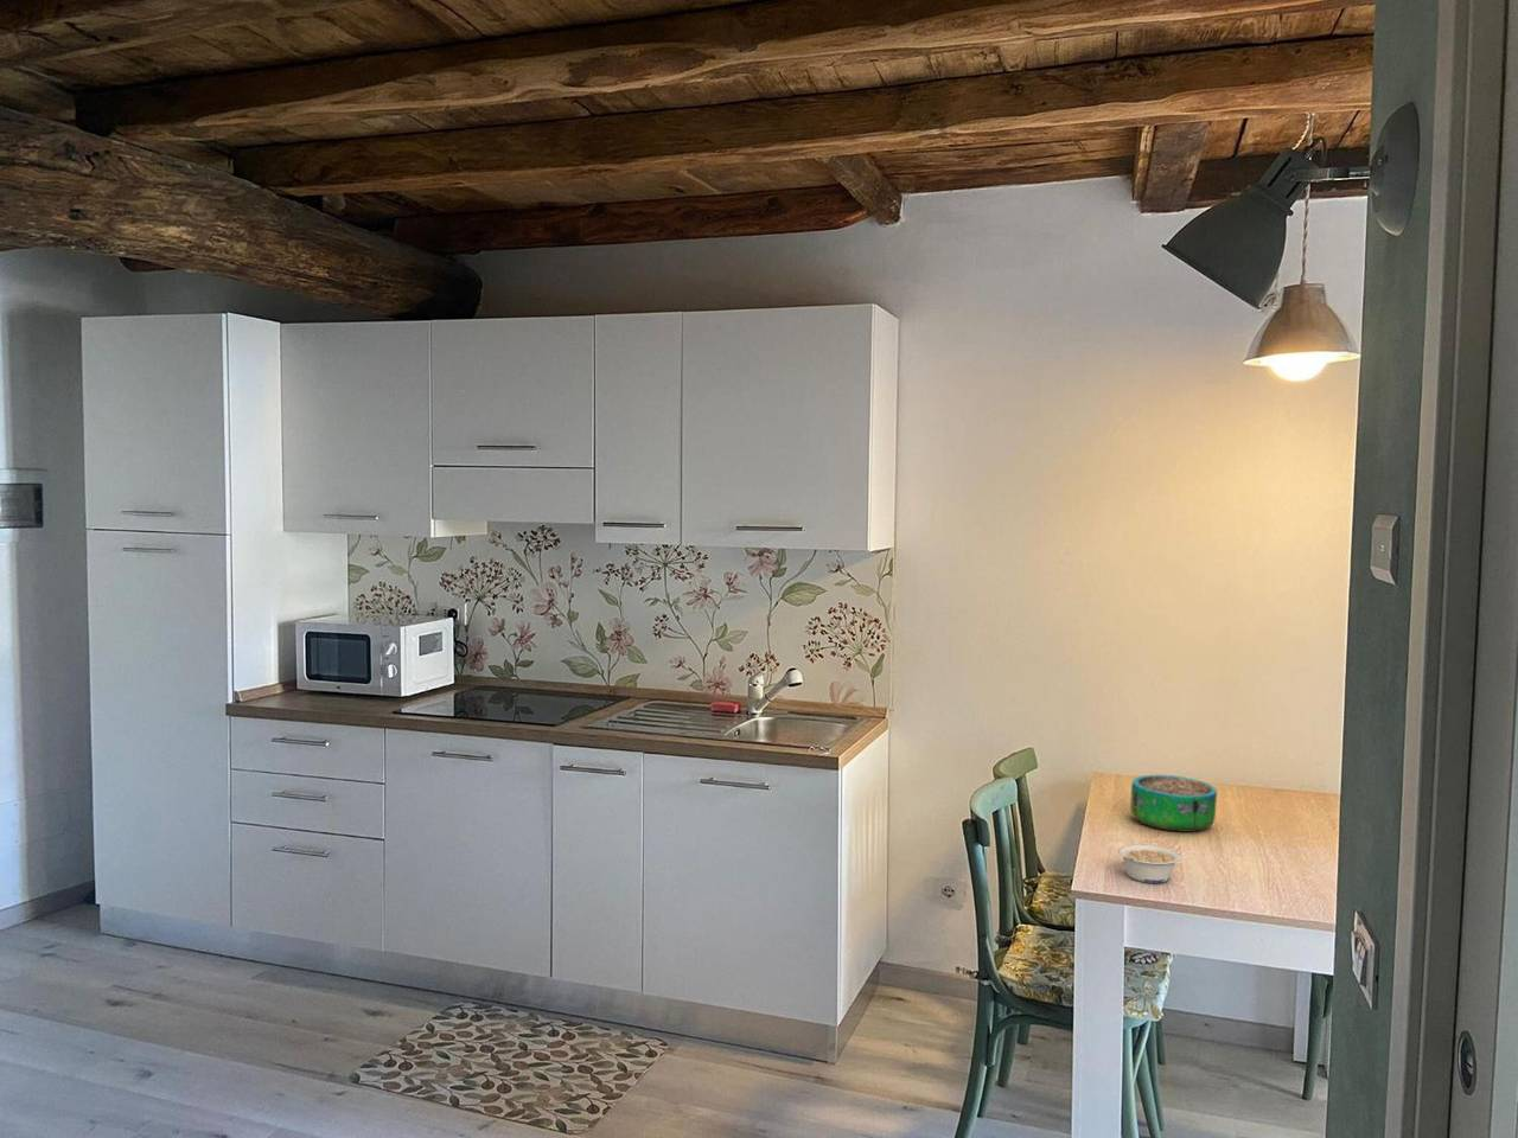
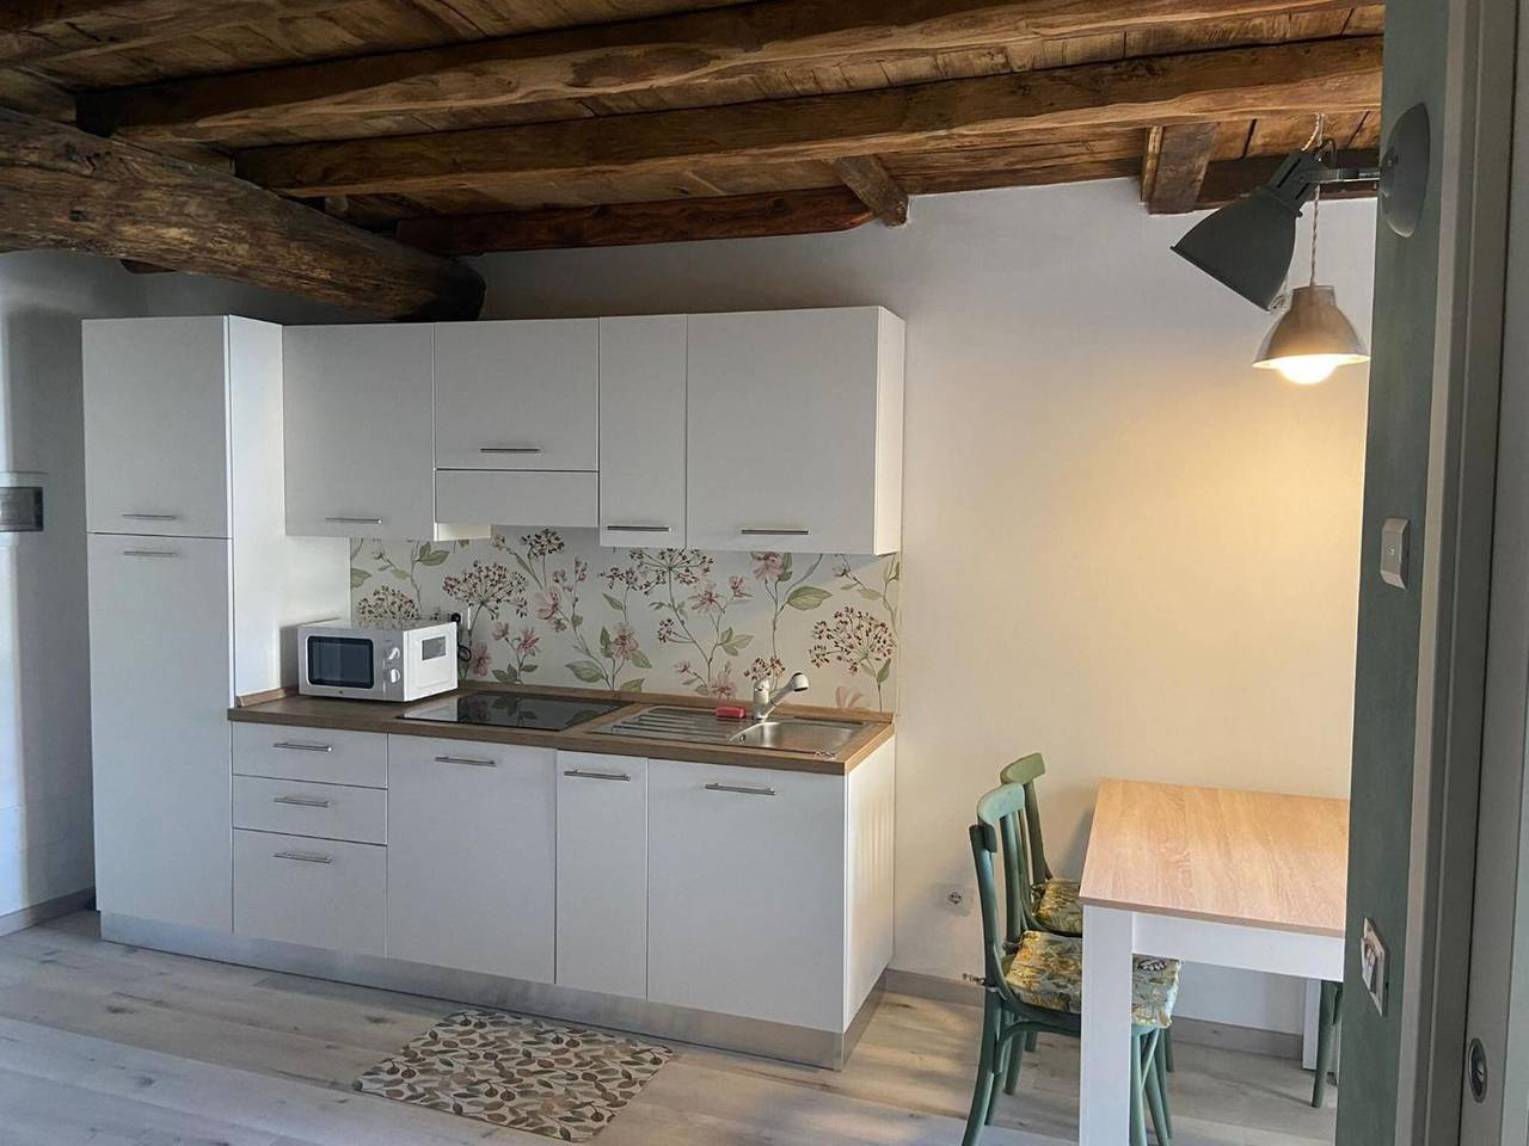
- legume (1147, 863)
- decorative bowl (1173, 802)
